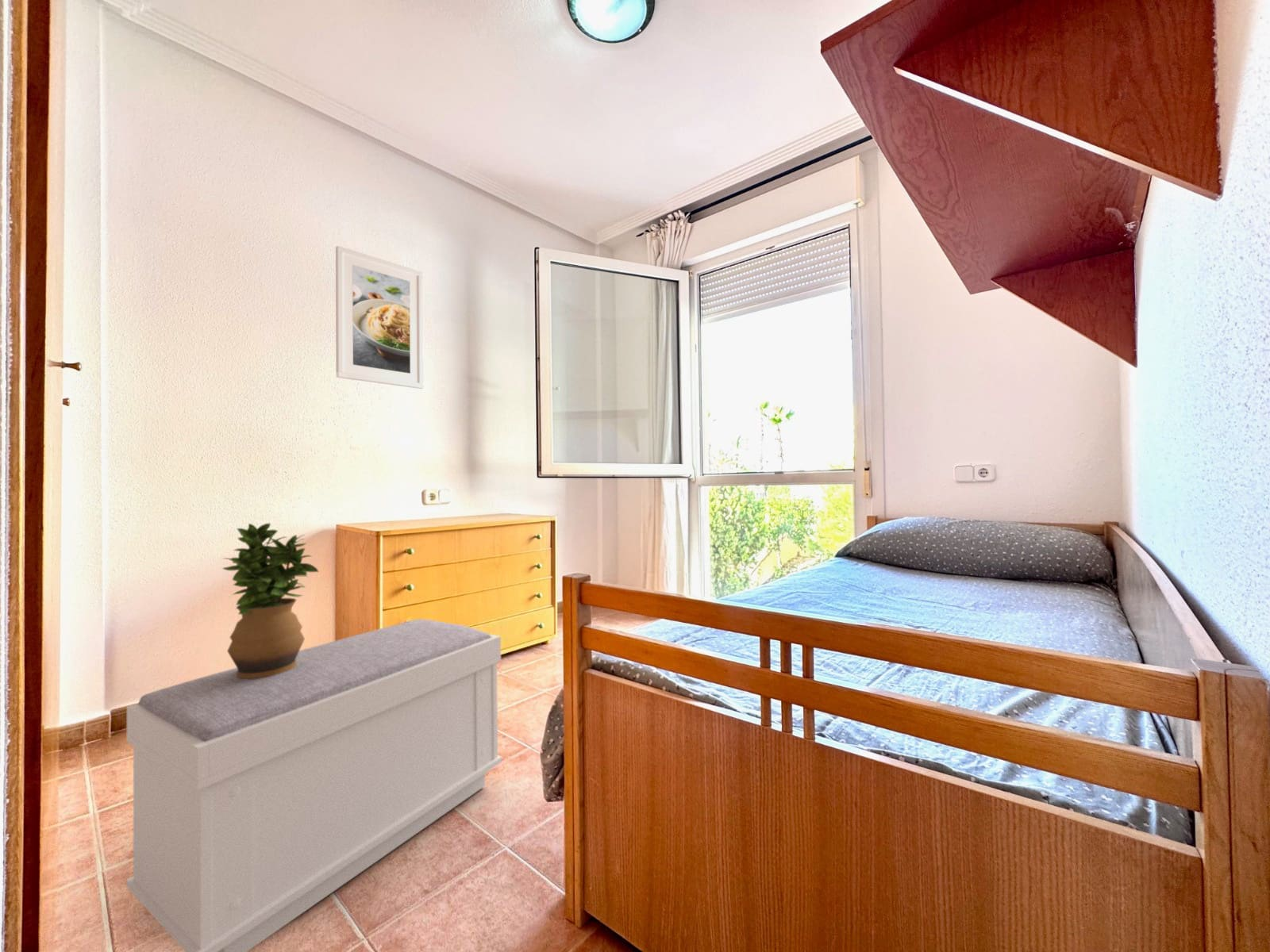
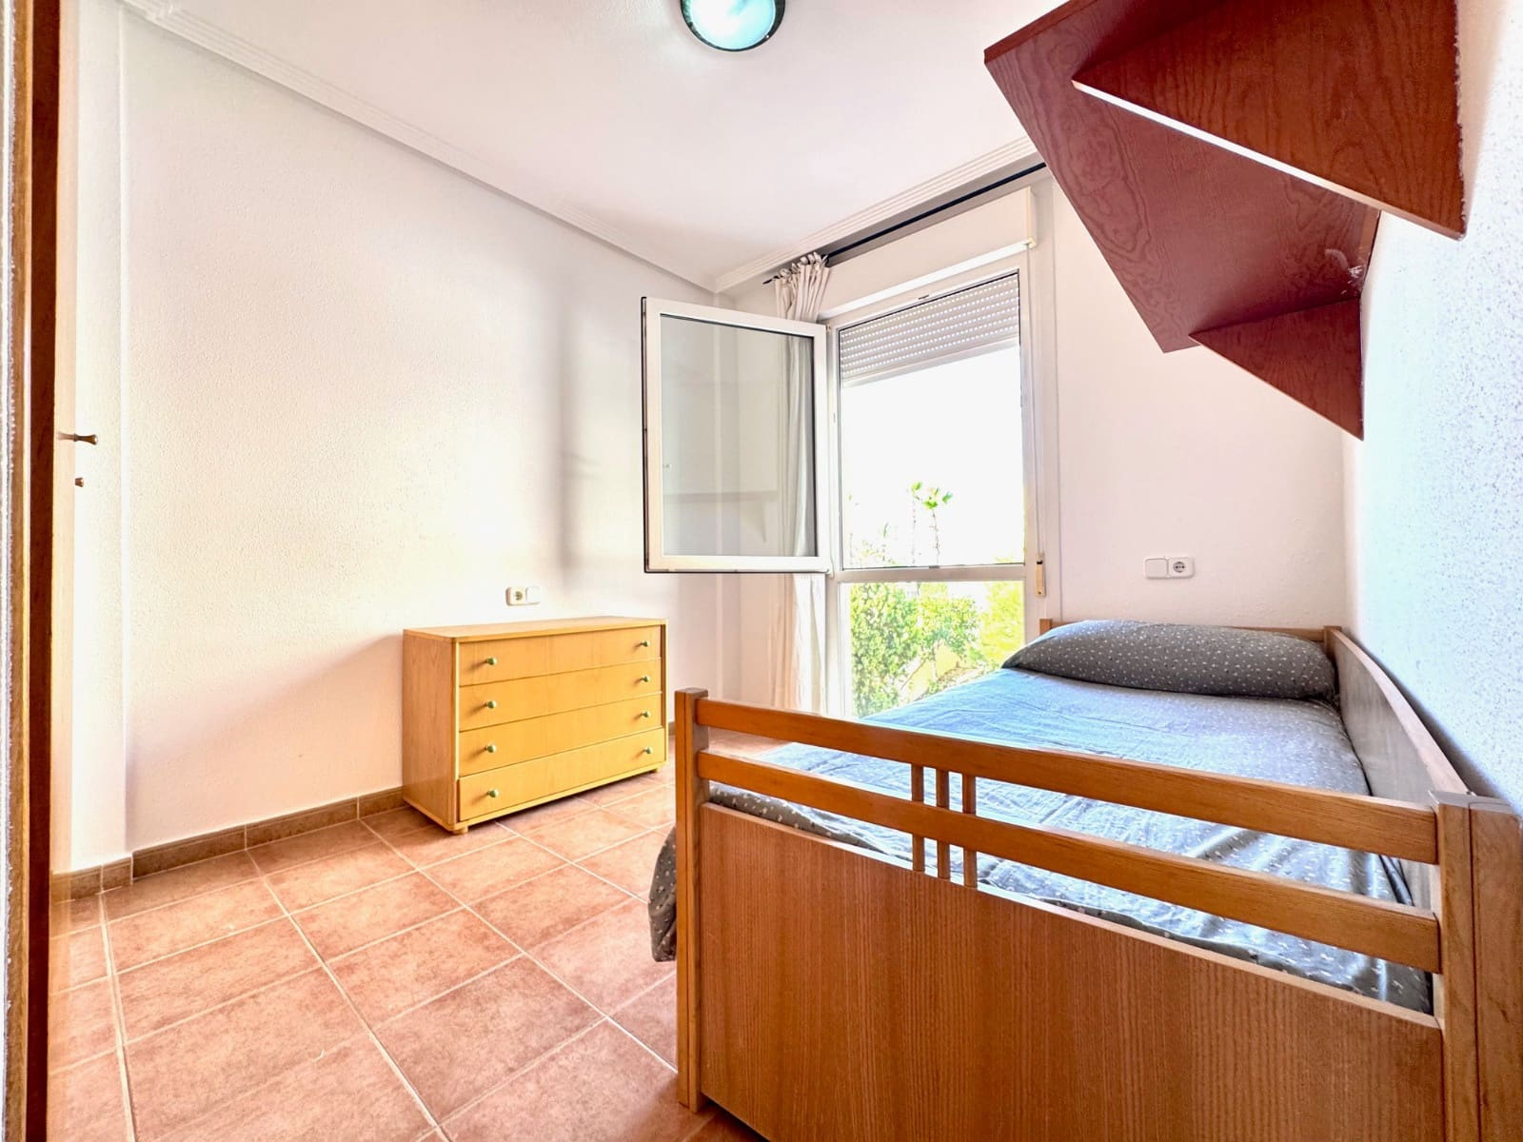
- potted plant (268, 596)
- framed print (382, 321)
- bench (345, 743)
